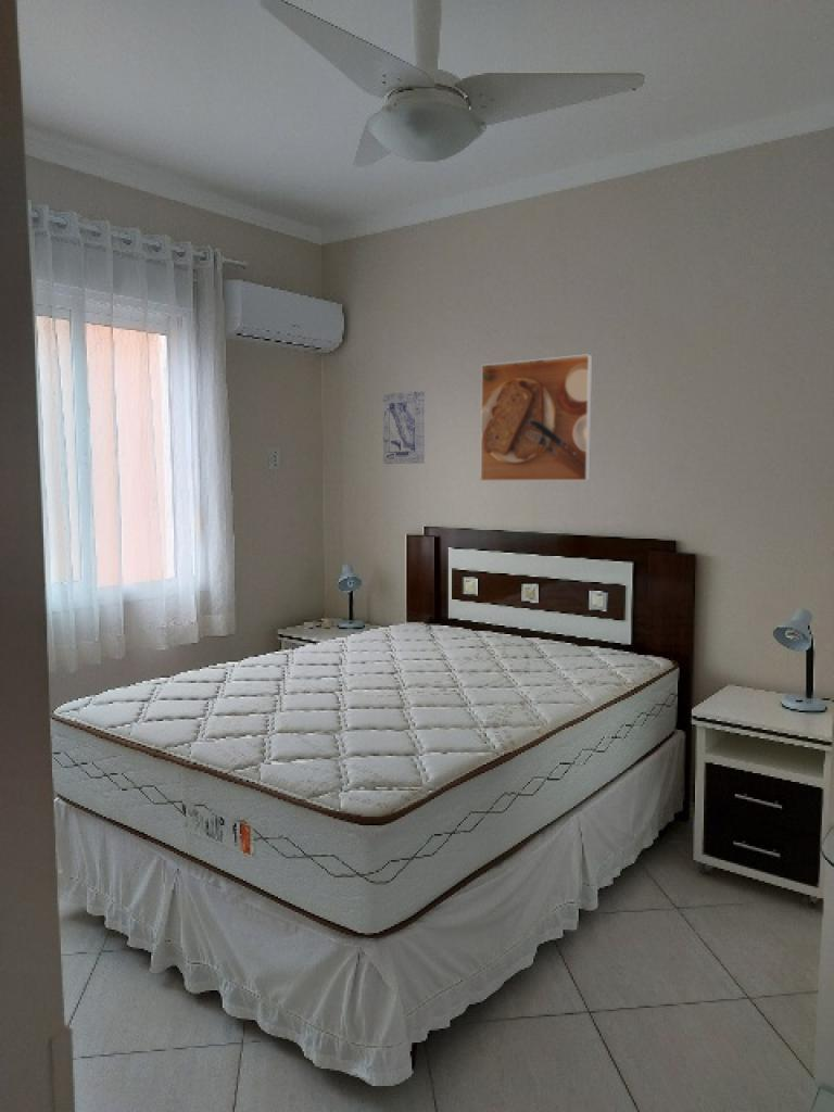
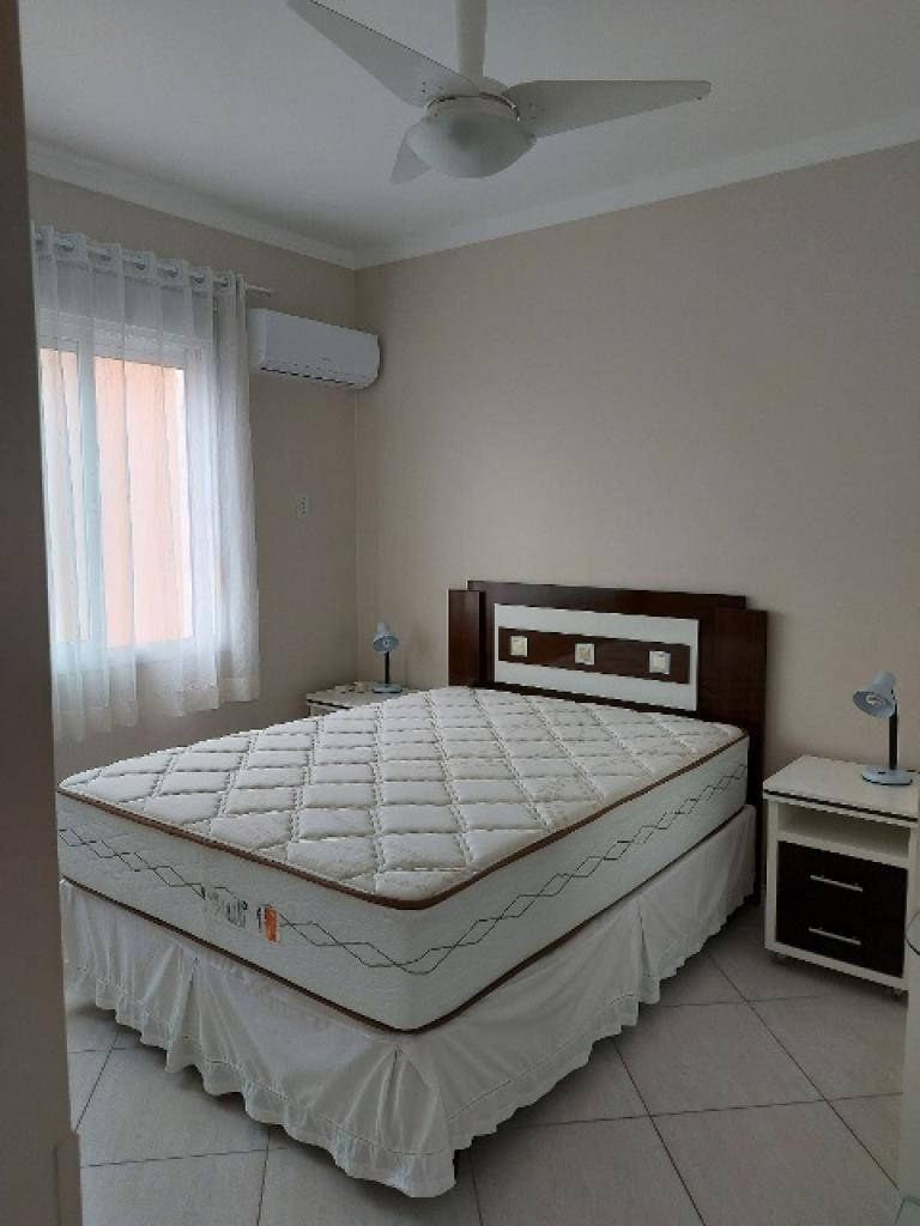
- wall art (403, 428)
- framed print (533, 420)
